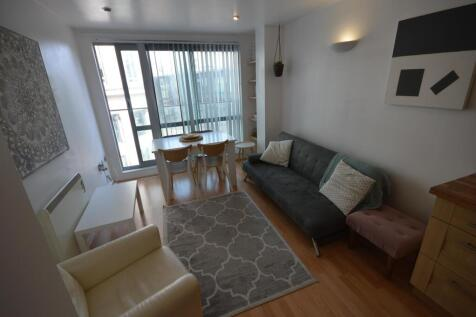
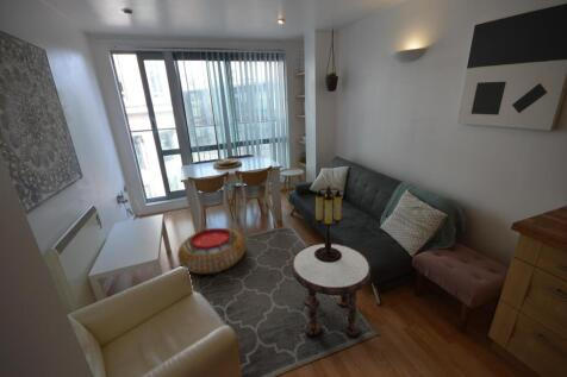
+ side table (329, 289)
+ pouf (212, 246)
+ table lamp (328, 220)
